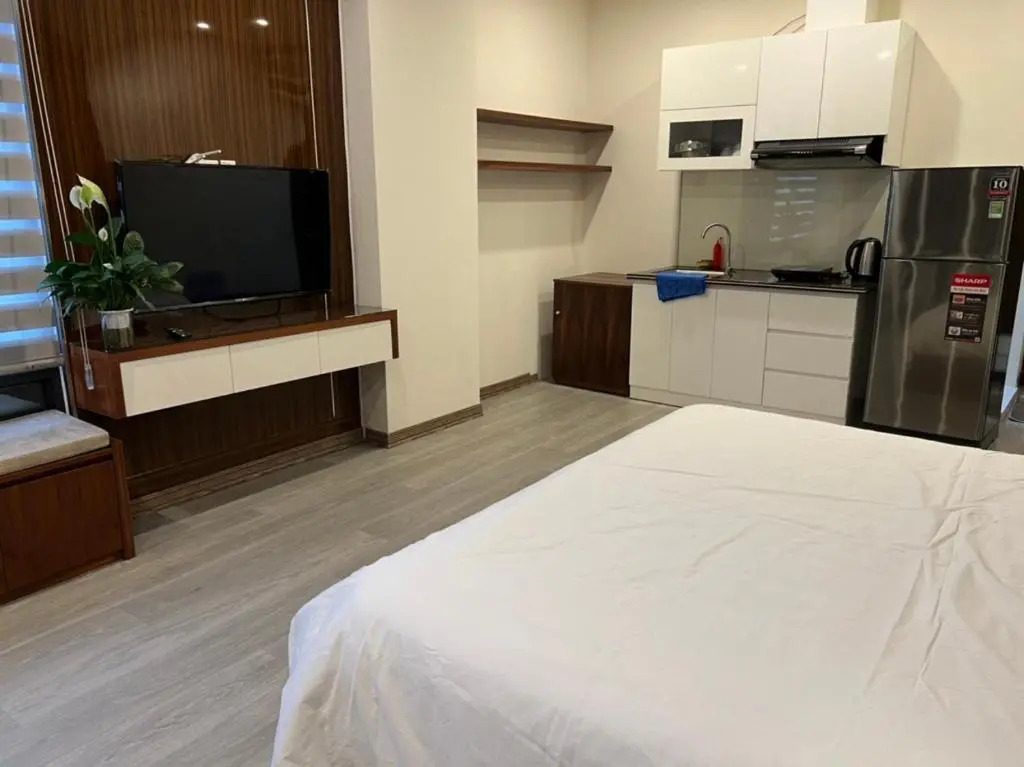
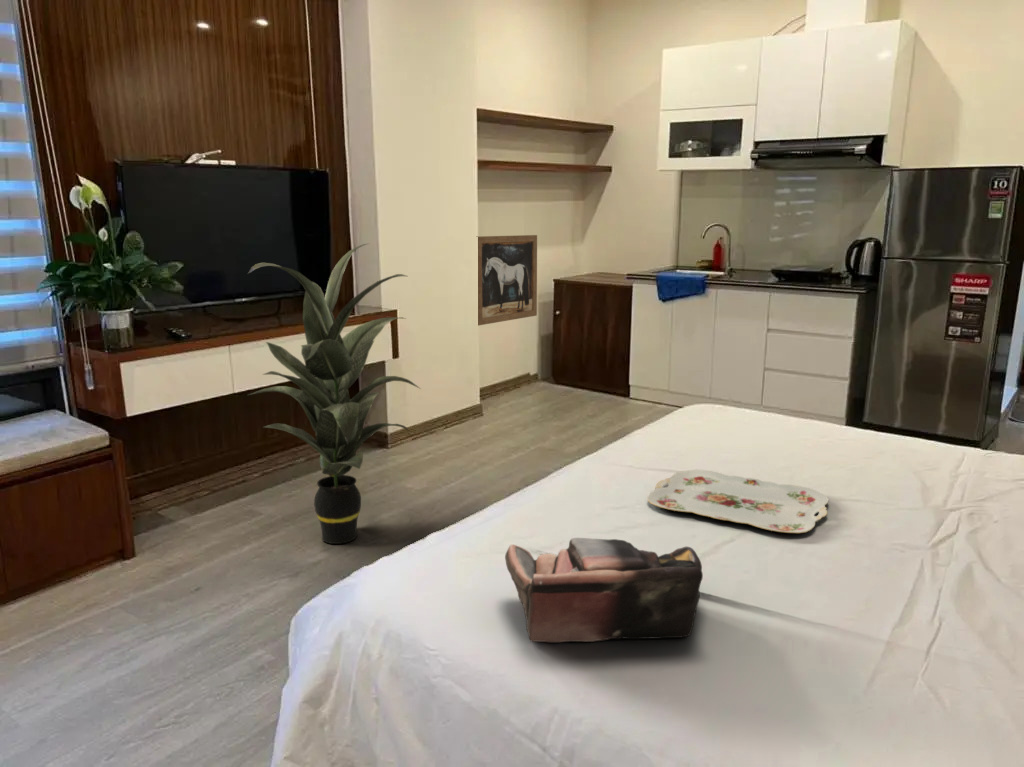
+ tote bag (604, 580)
+ serving tray (737, 499)
+ wall art (507, 278)
+ indoor plant (344, 397)
